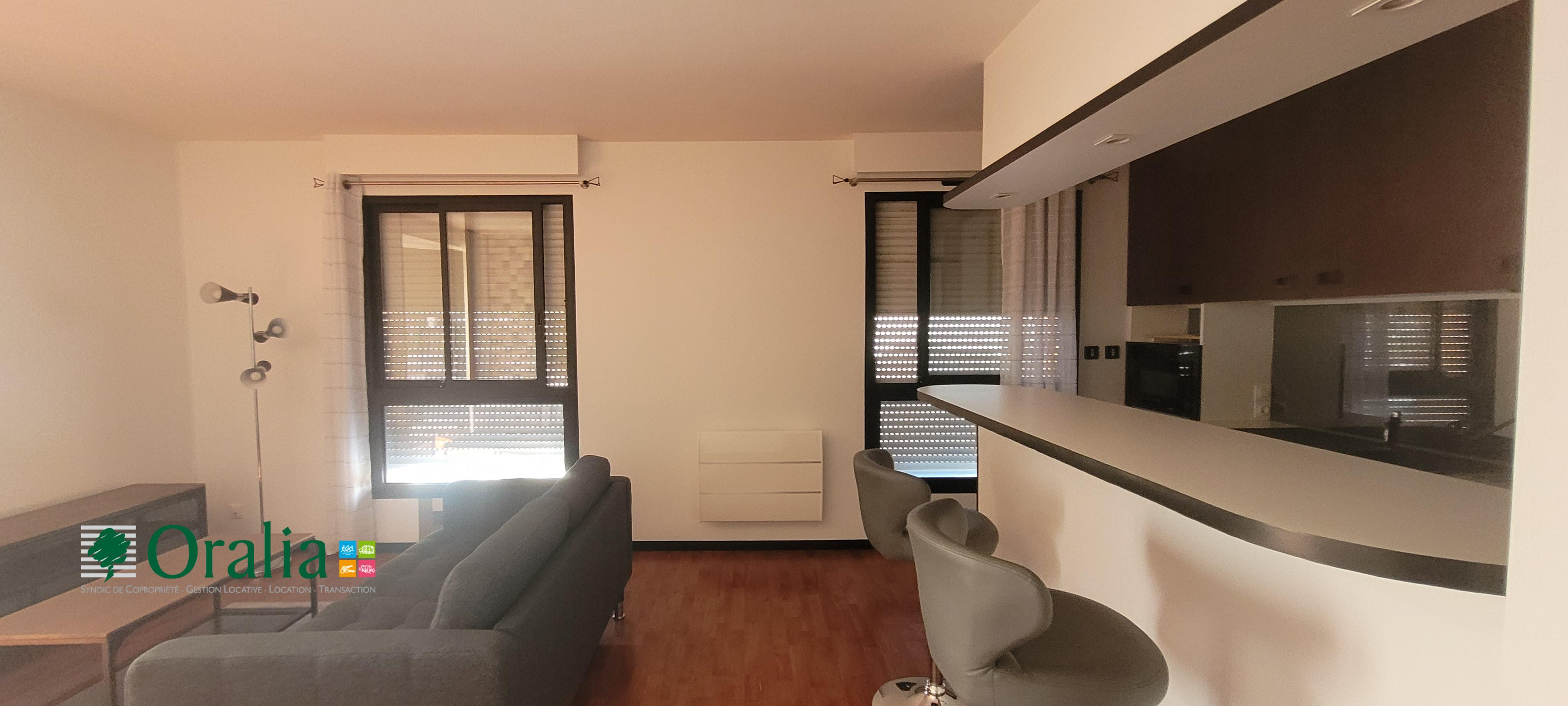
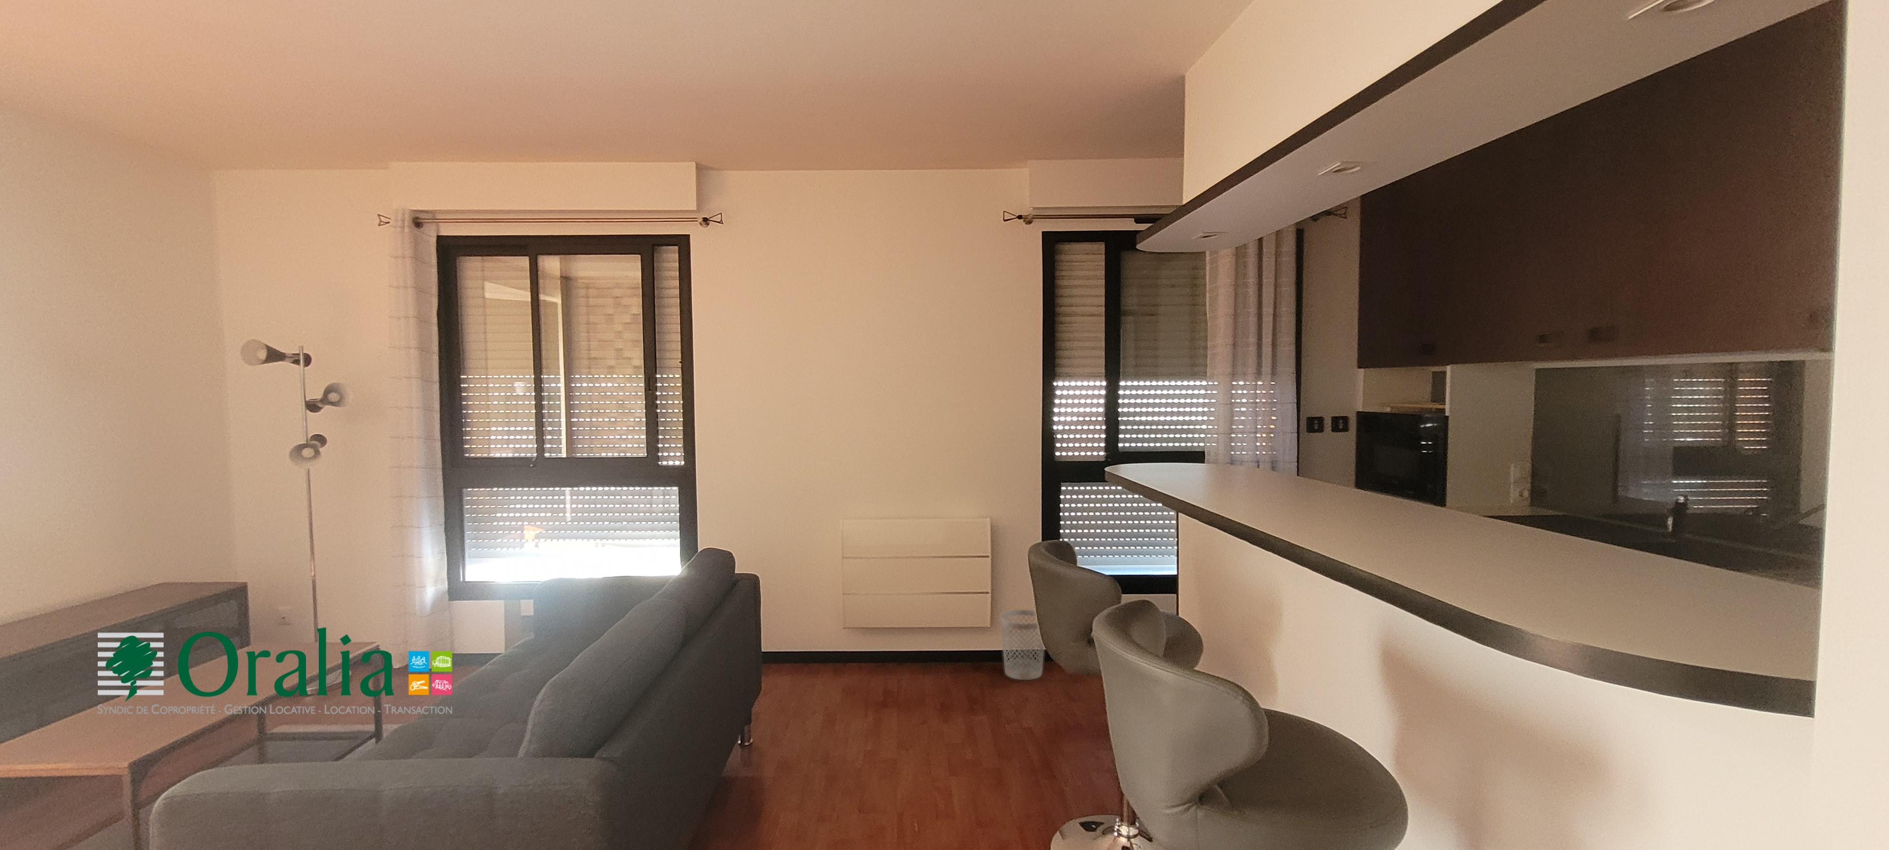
+ wastebasket (1023, 644)
